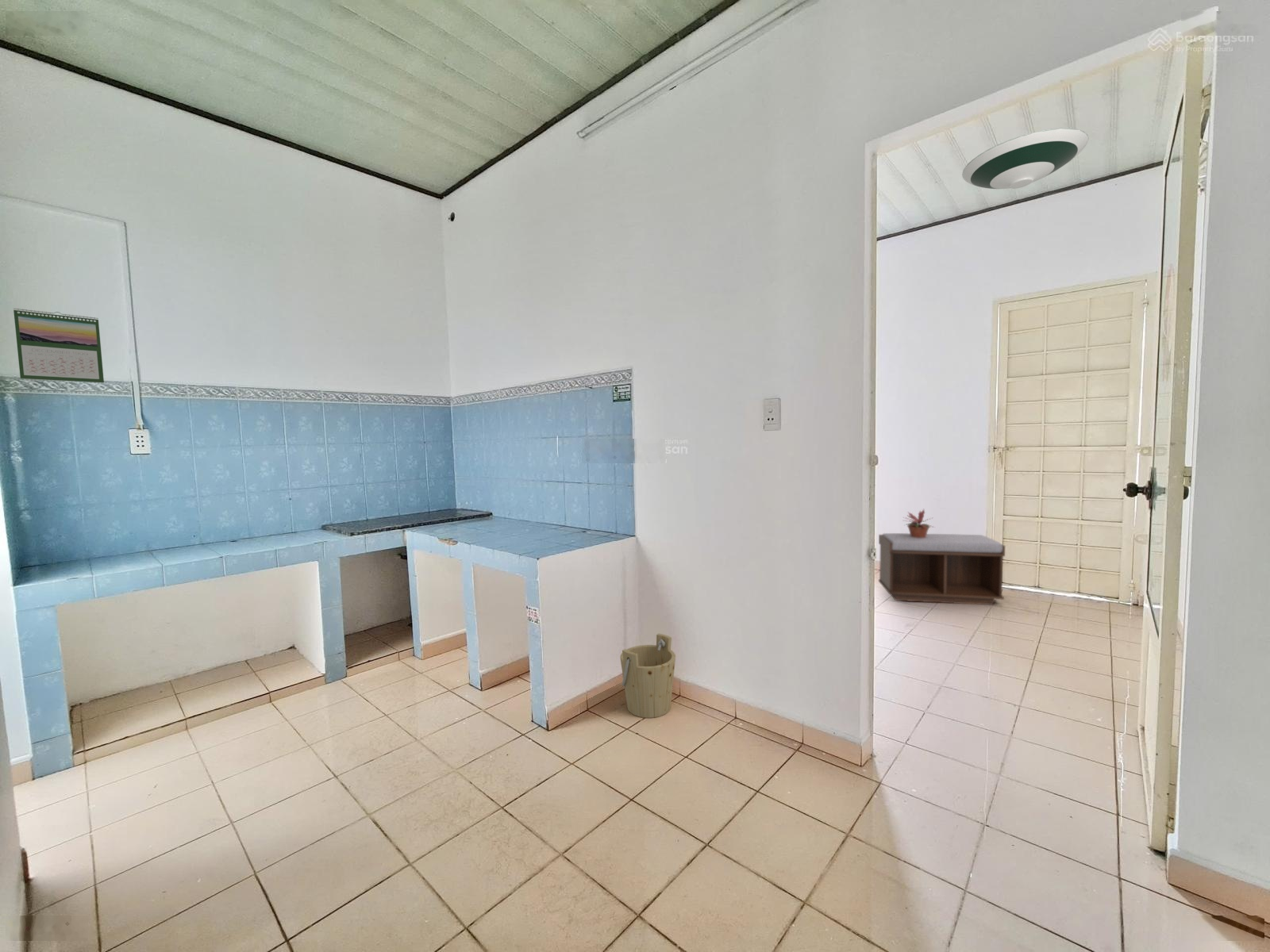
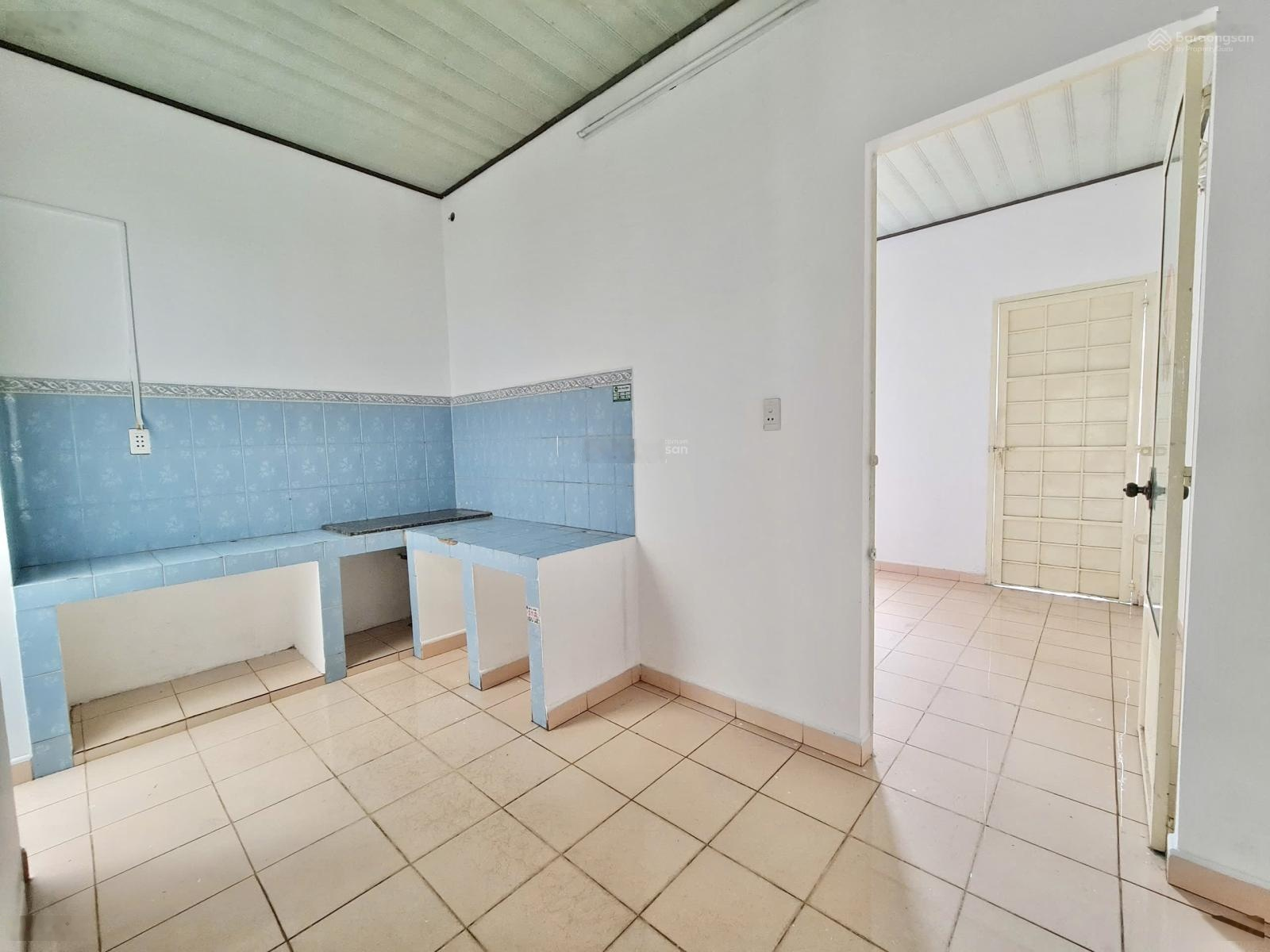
- bench (937, 566)
- calendar (60, 346)
- bucket (648, 674)
- potted plant (918, 522)
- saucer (1021, 171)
